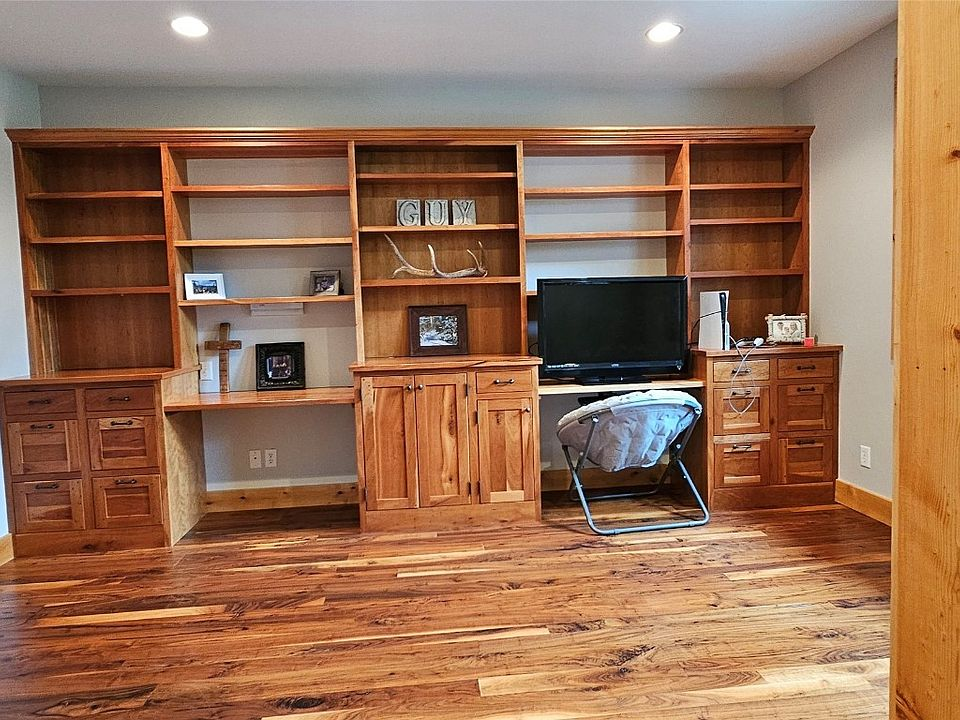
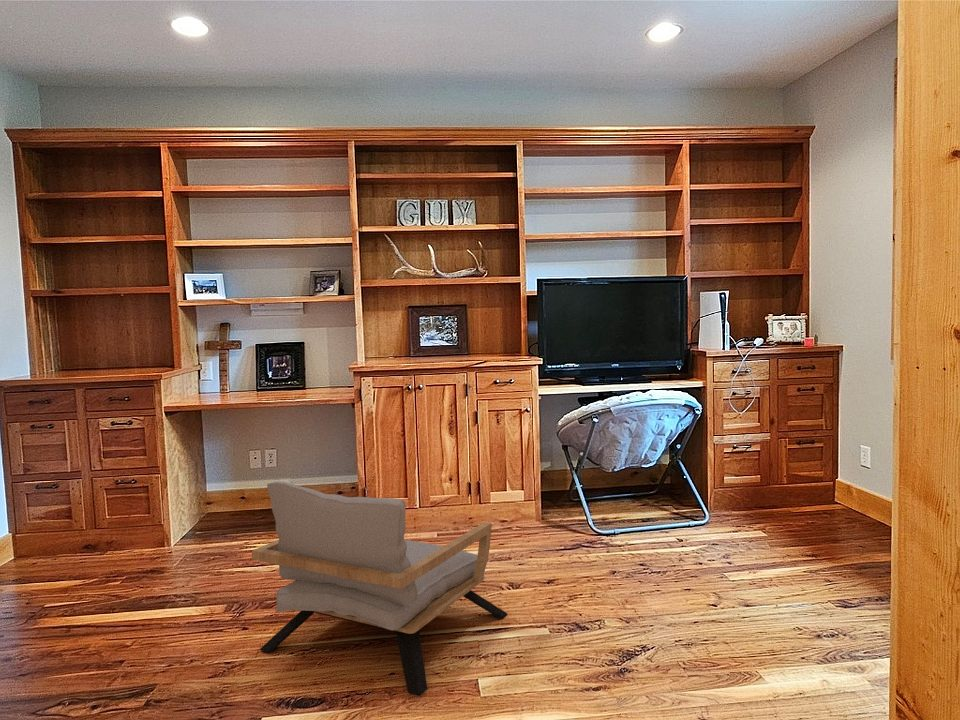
+ armchair (383, 552)
